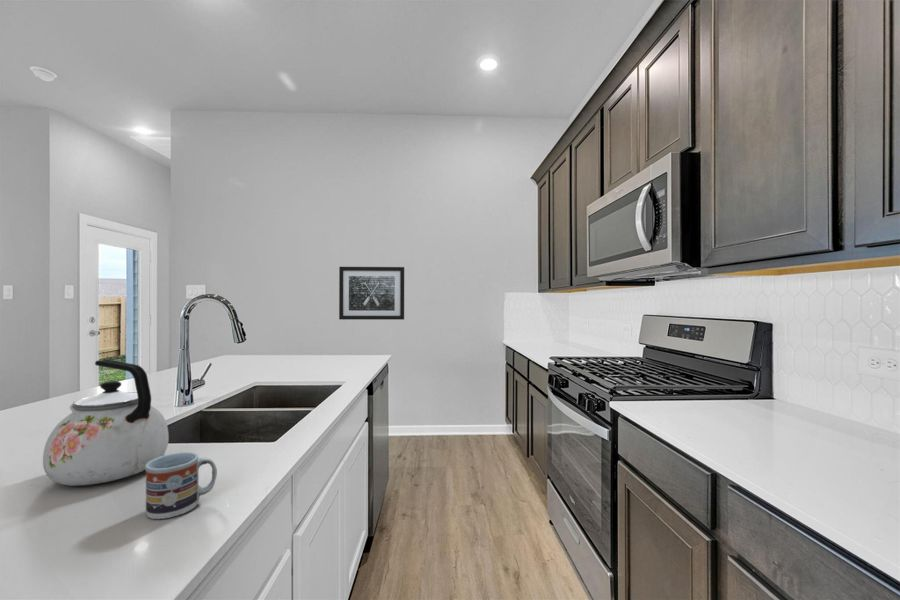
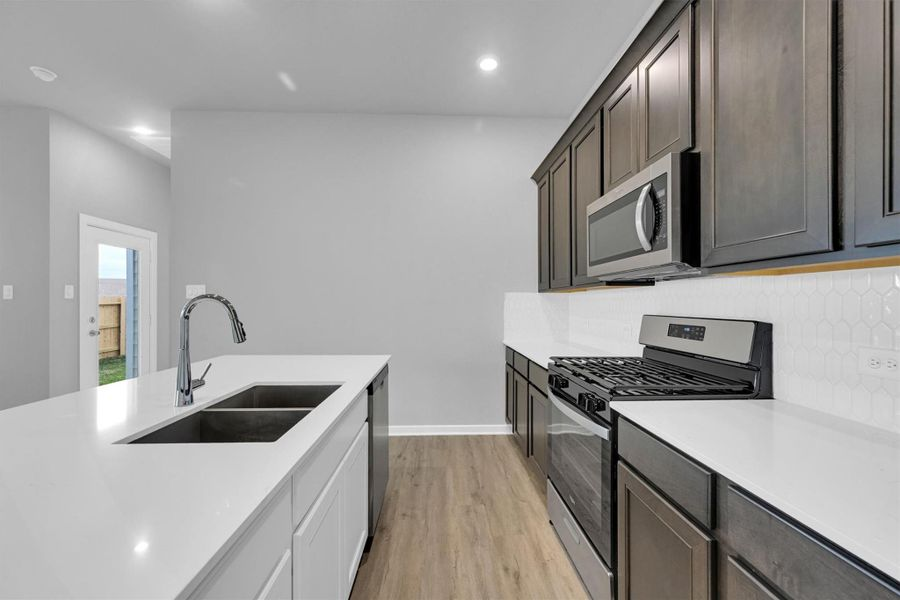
- wall art (372, 293)
- cup (182, 481)
- kettle (109, 416)
